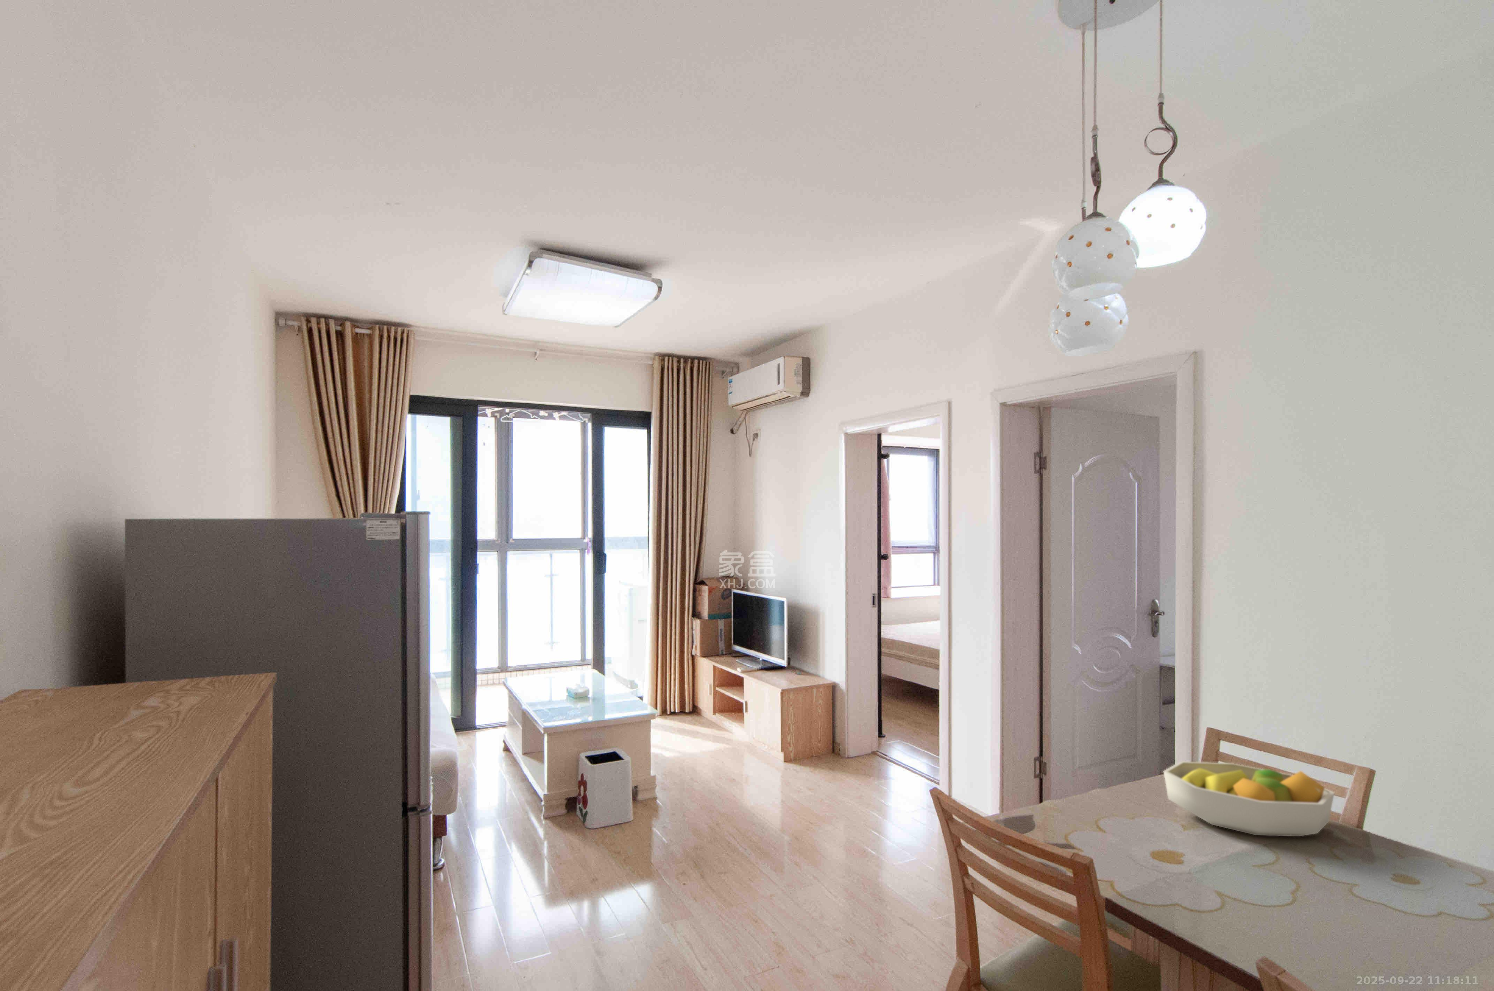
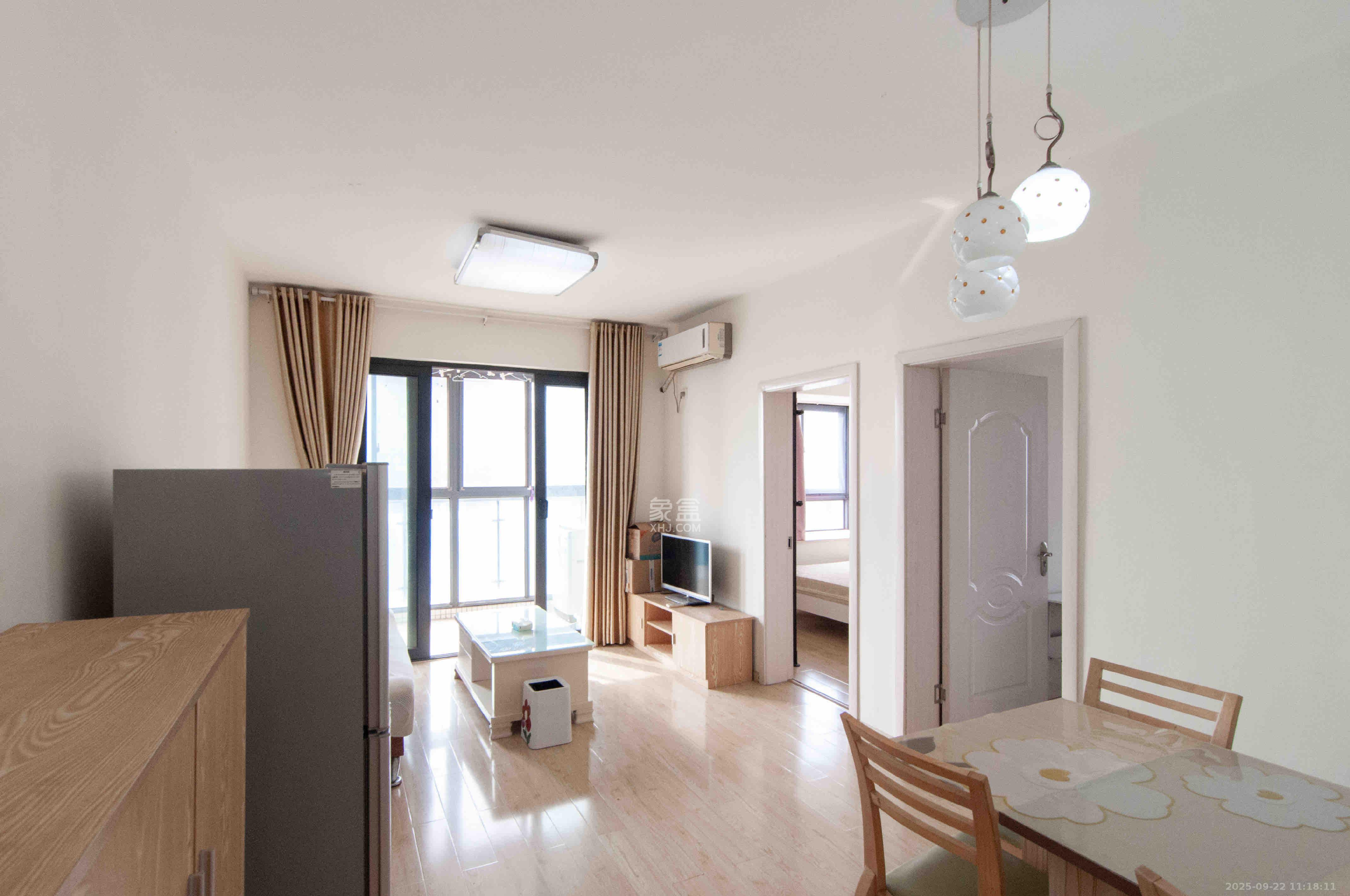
- fruit bowl (1246, 791)
